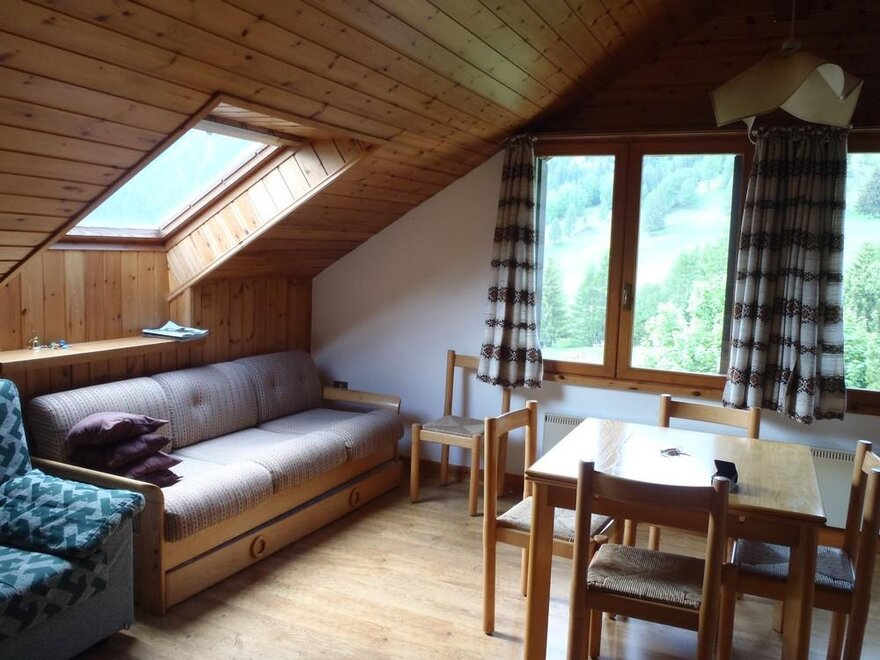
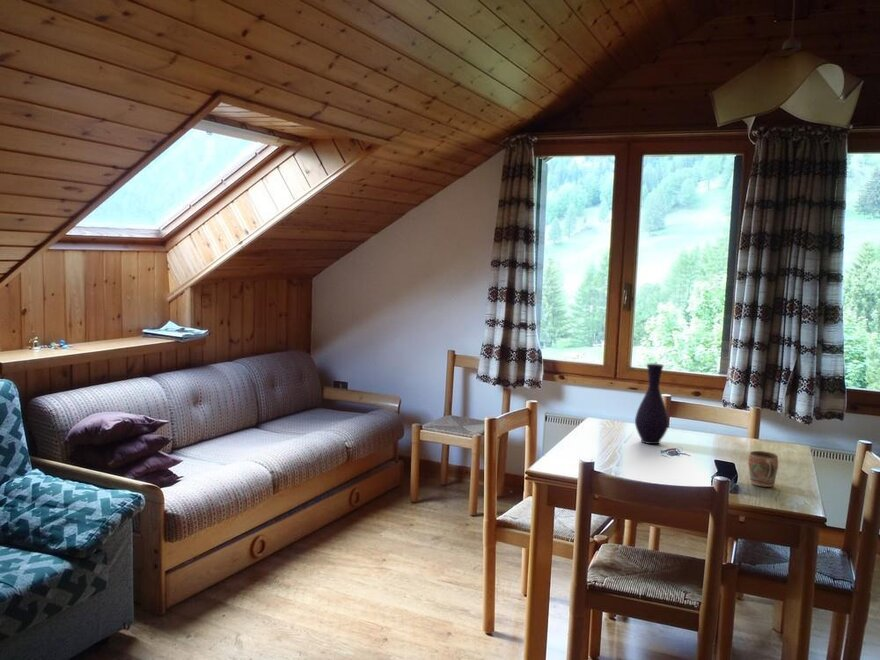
+ mug (762, 469)
+ vase (652, 403)
